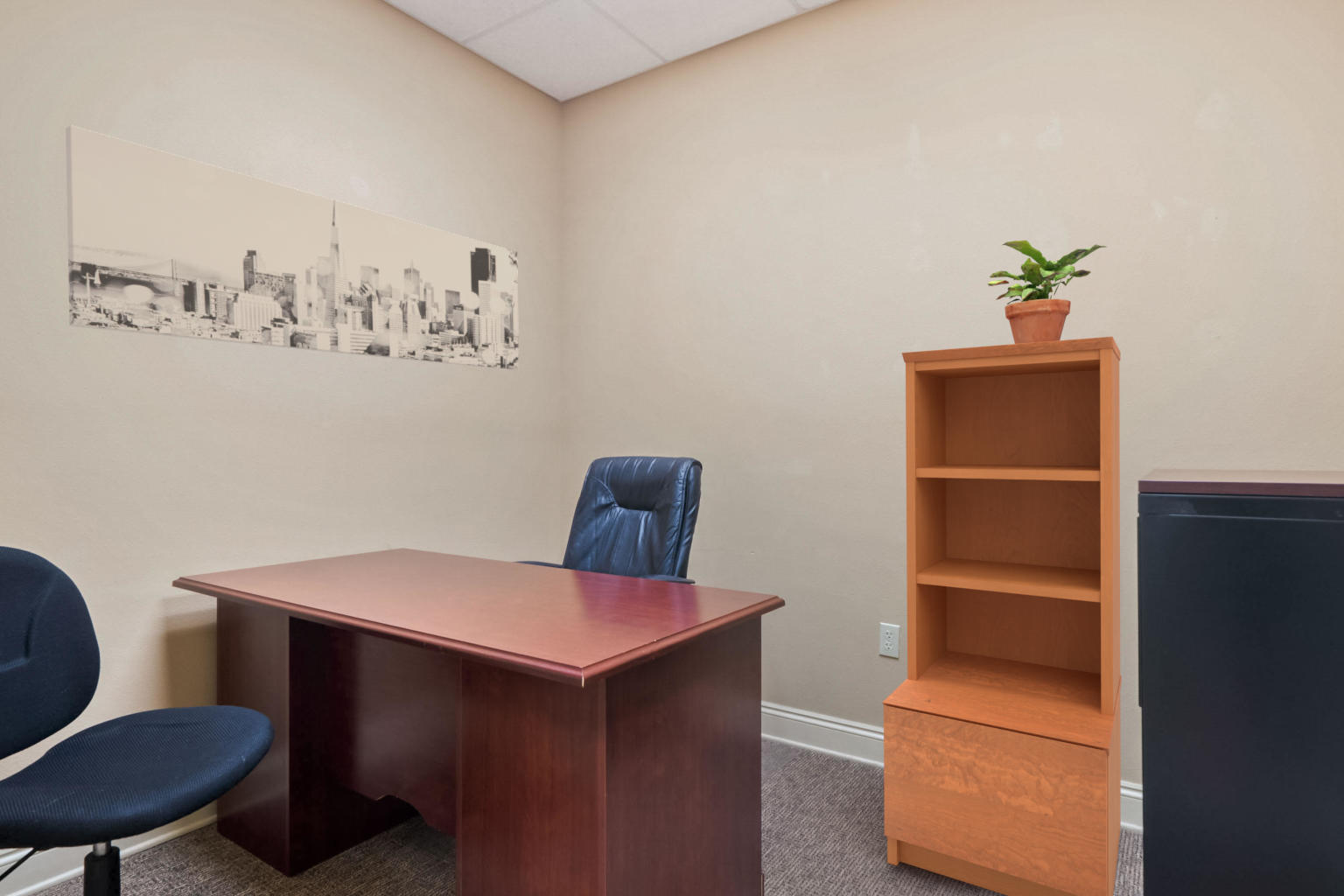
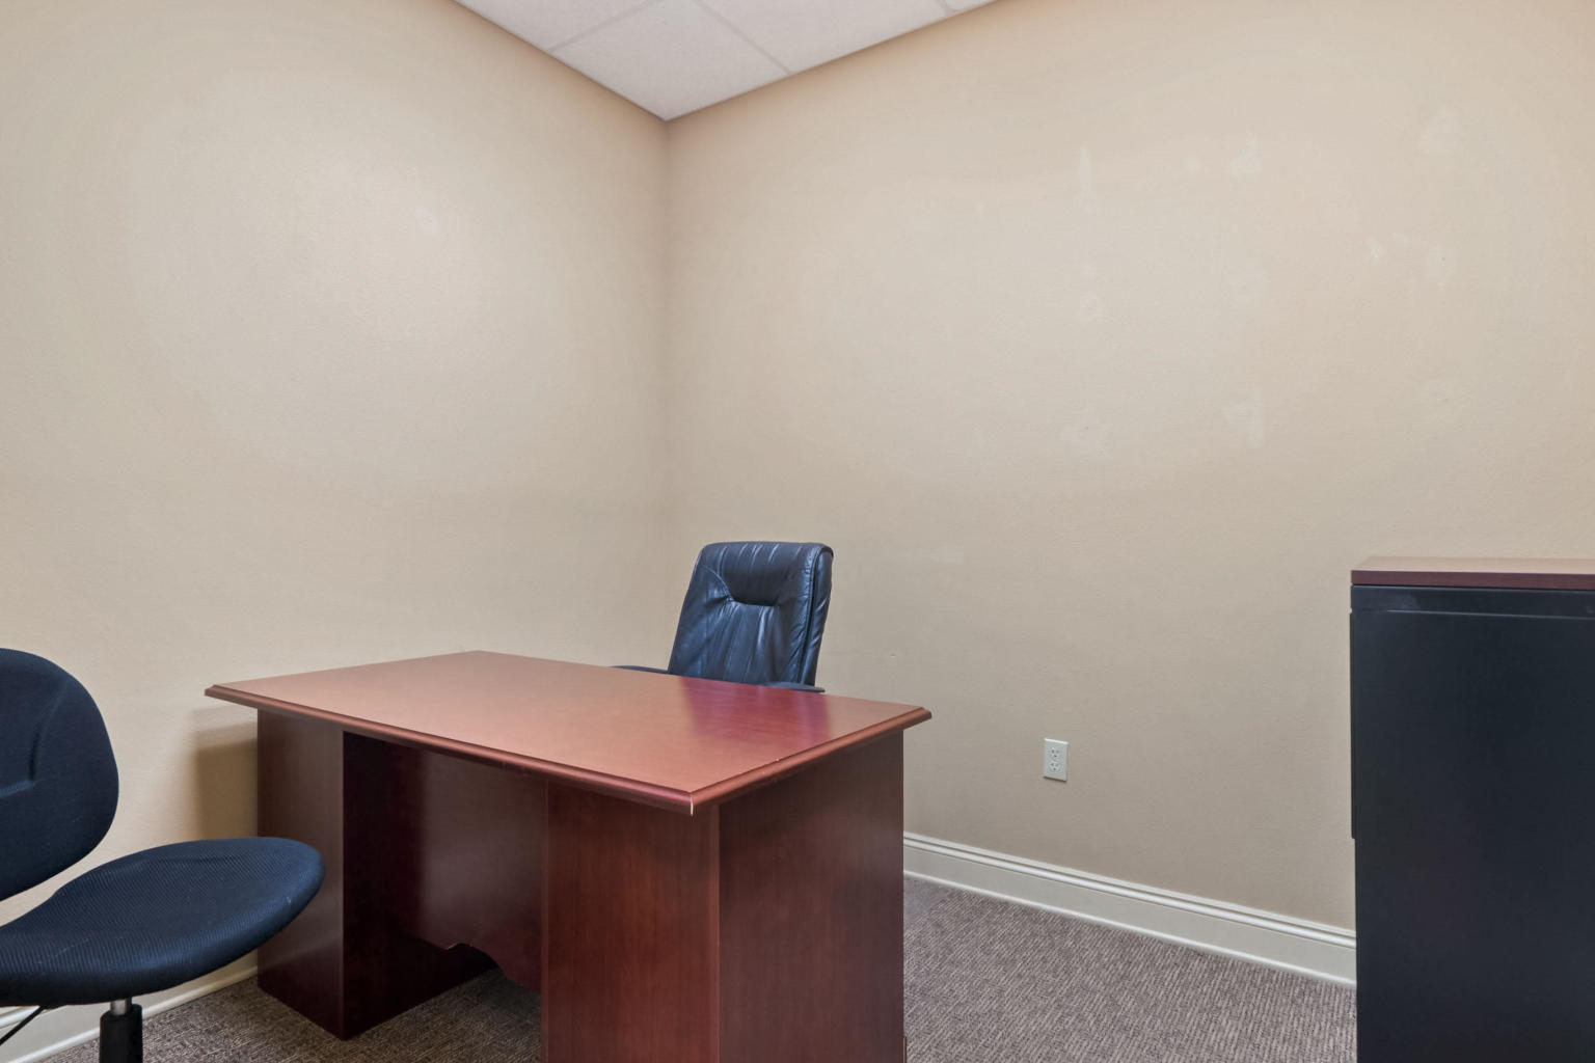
- potted plant (1046, 296)
- bookshelf (1006, 598)
- wall art (349, 279)
